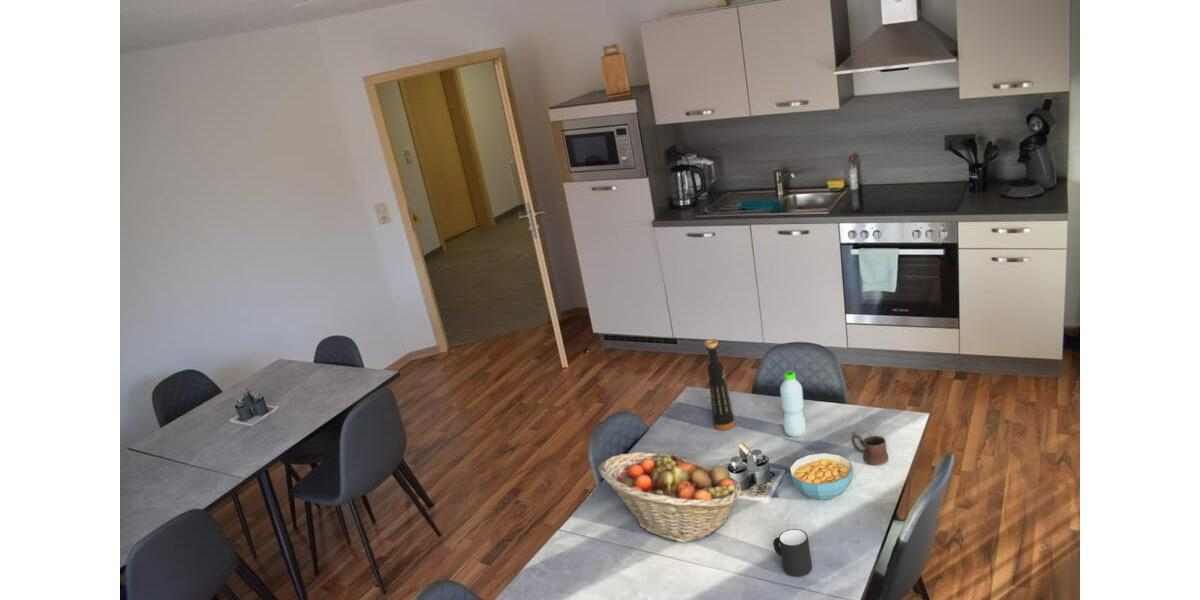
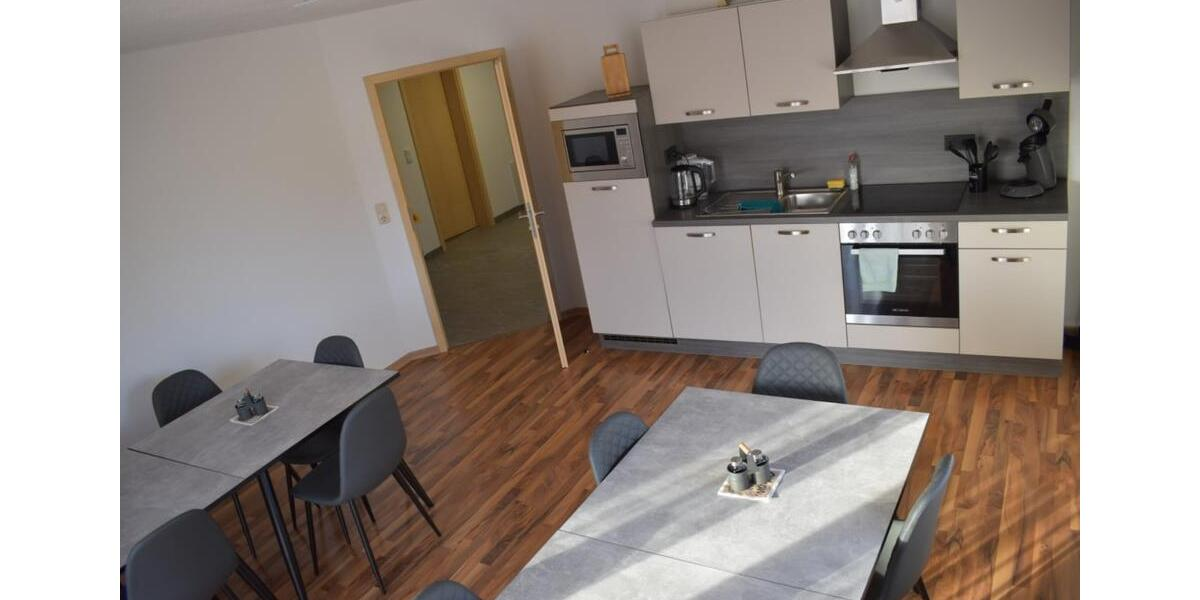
- mug (790, 550)
- bottle (717, 384)
- mug (869, 446)
- cereal bowl (822, 481)
- fruit basket (670, 488)
- water bottle (792, 403)
